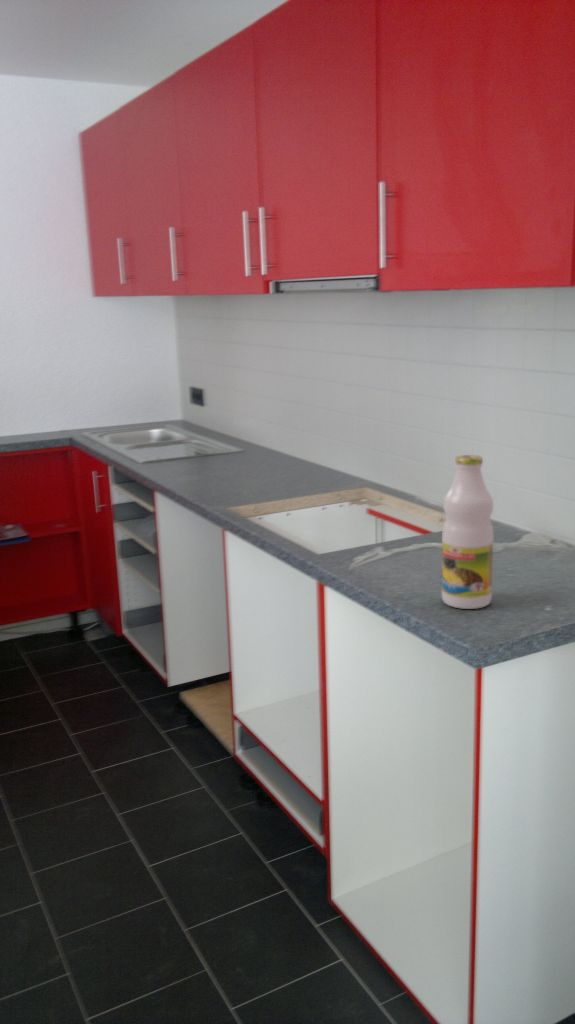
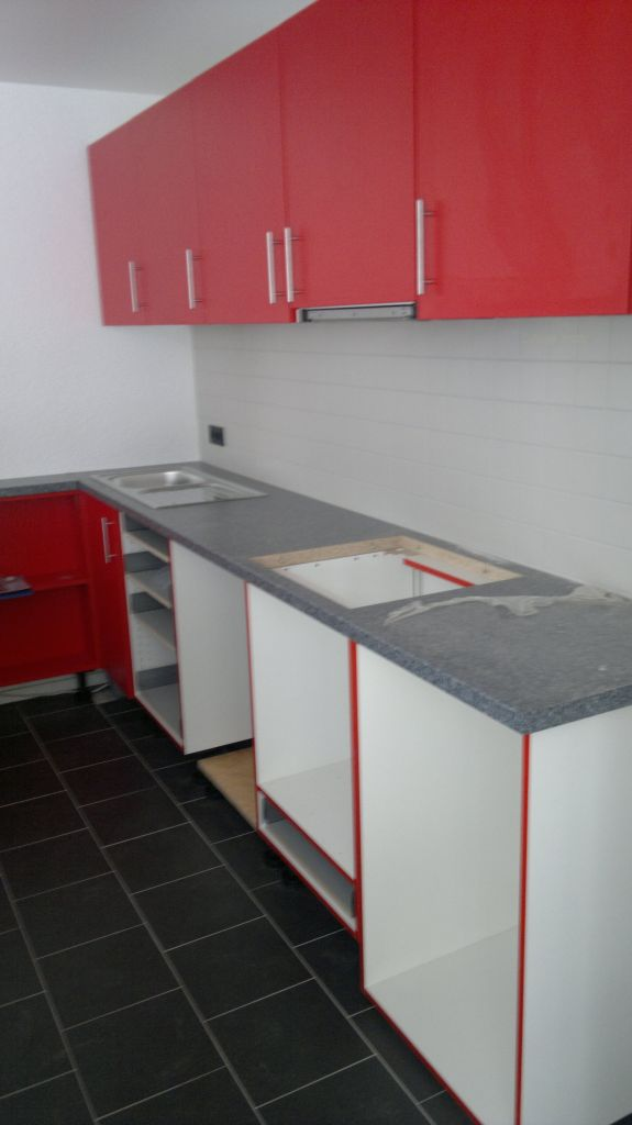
- bottle (467, 530)
